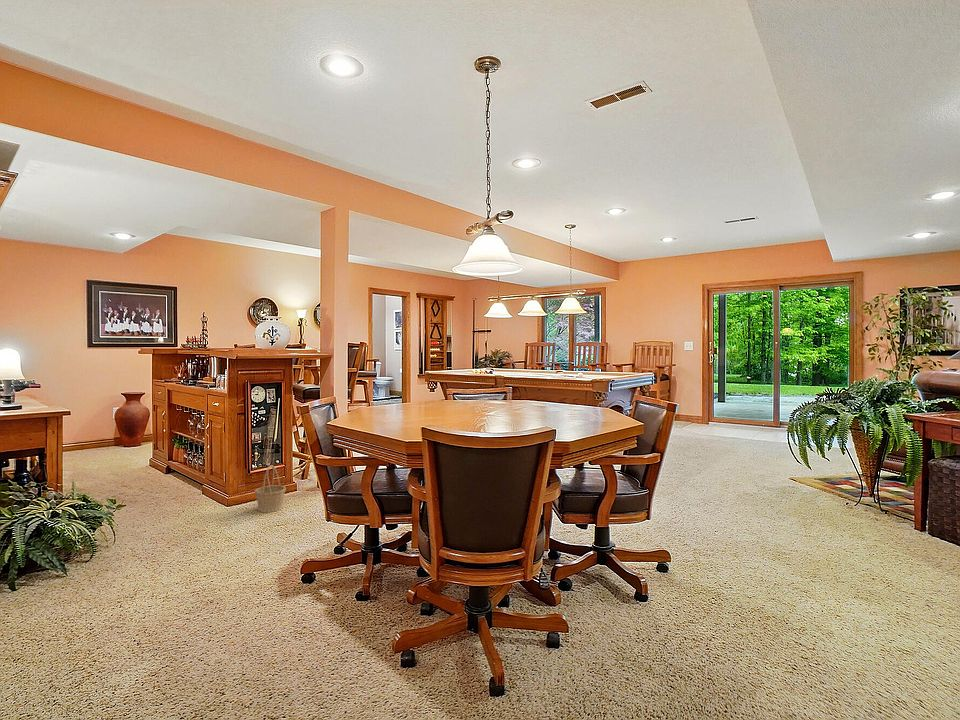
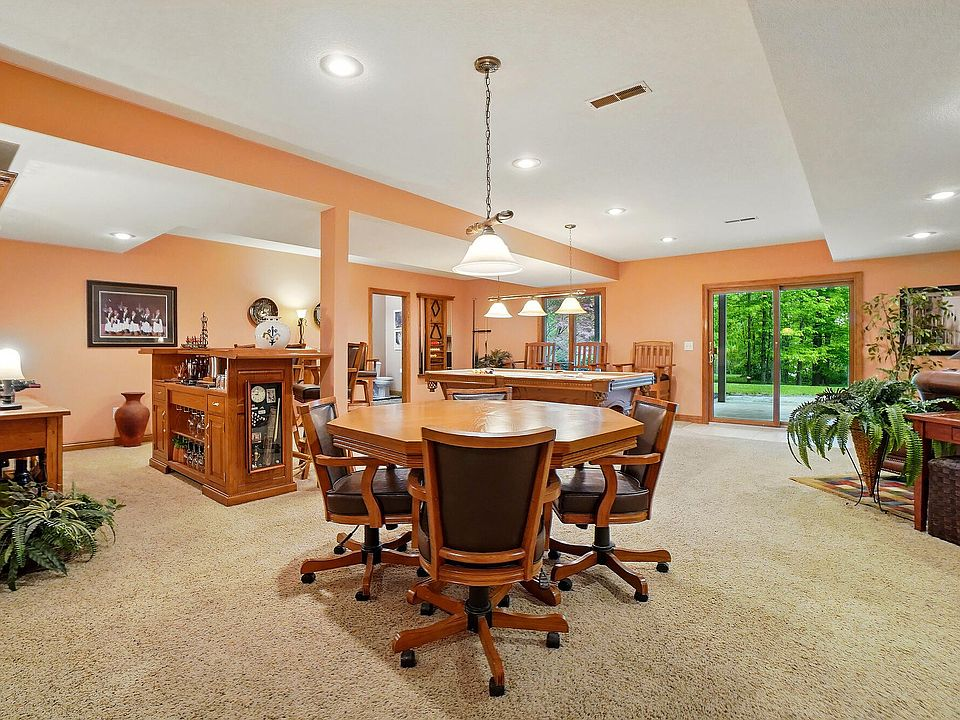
- basket (270, 486)
